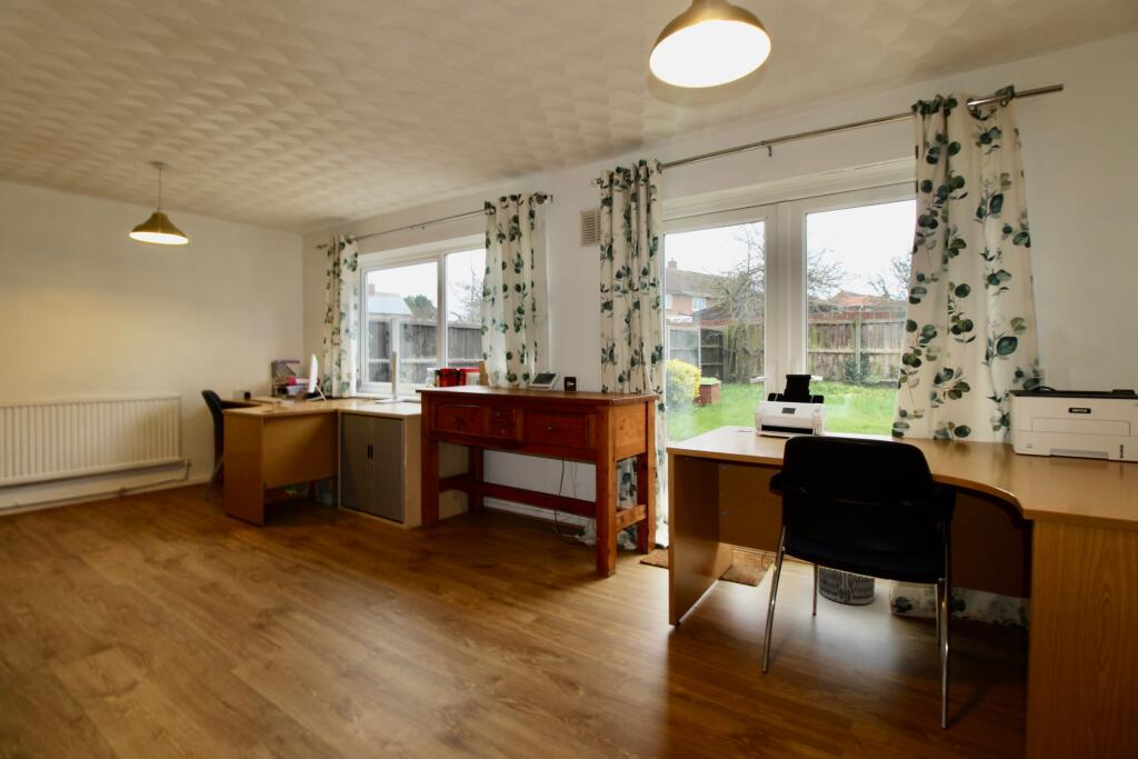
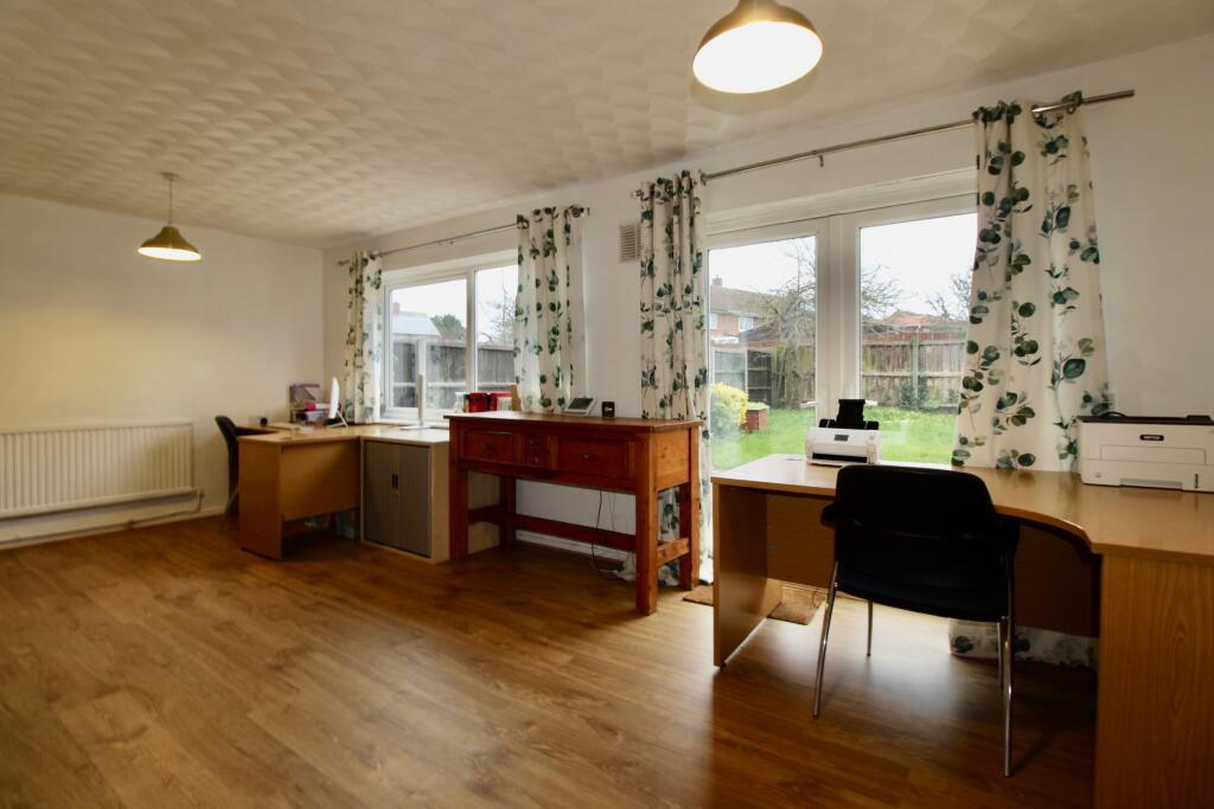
- wastebasket (840, 571)
